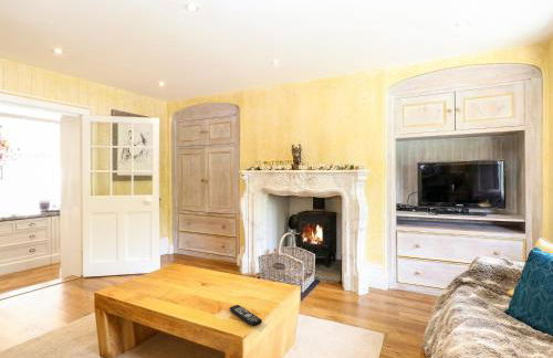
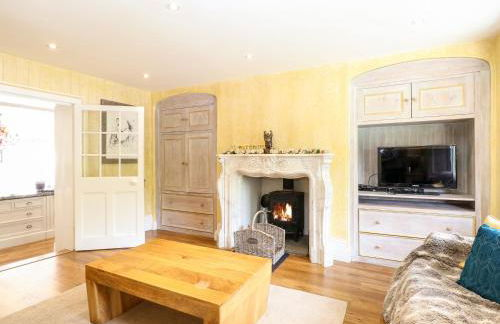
- remote control (244, 315)
